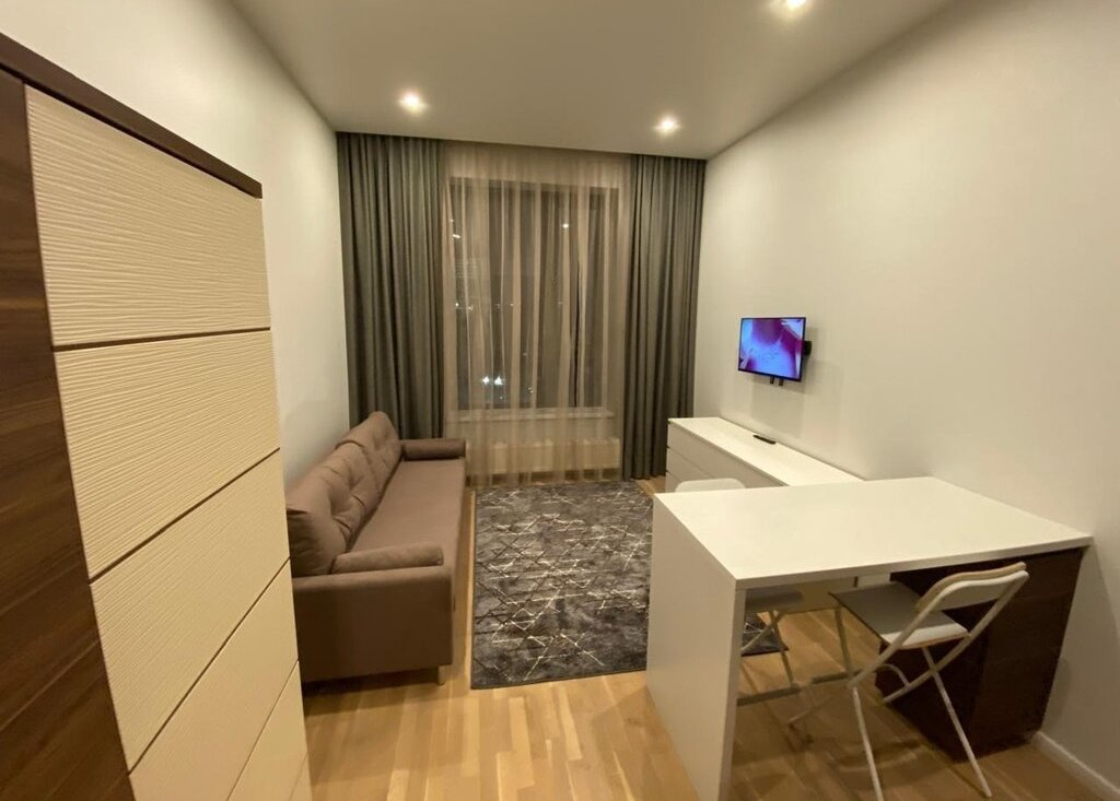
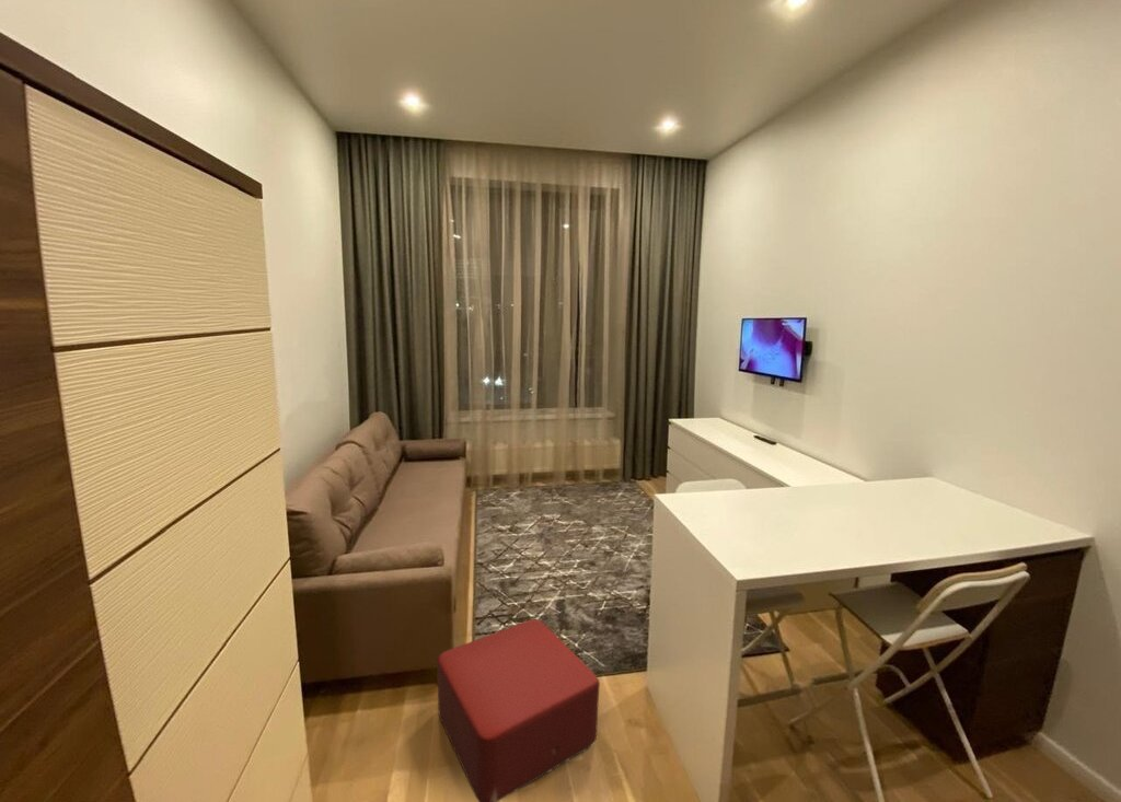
+ ottoman (515, 696)
